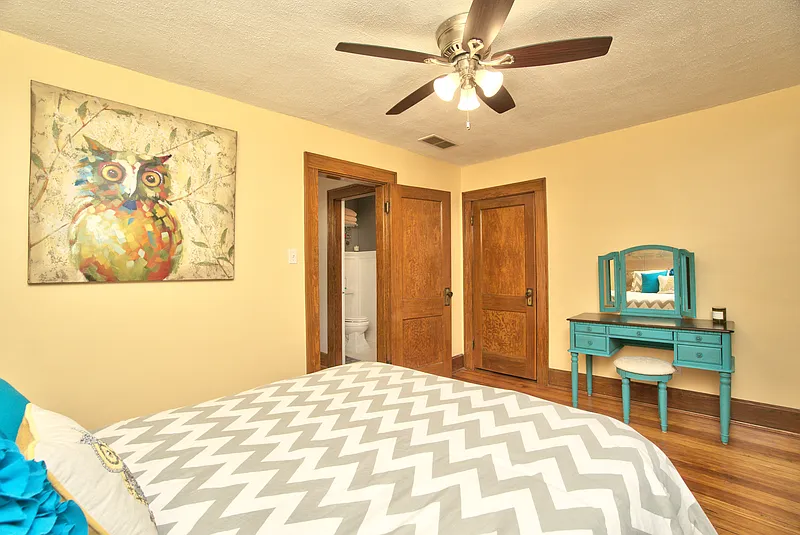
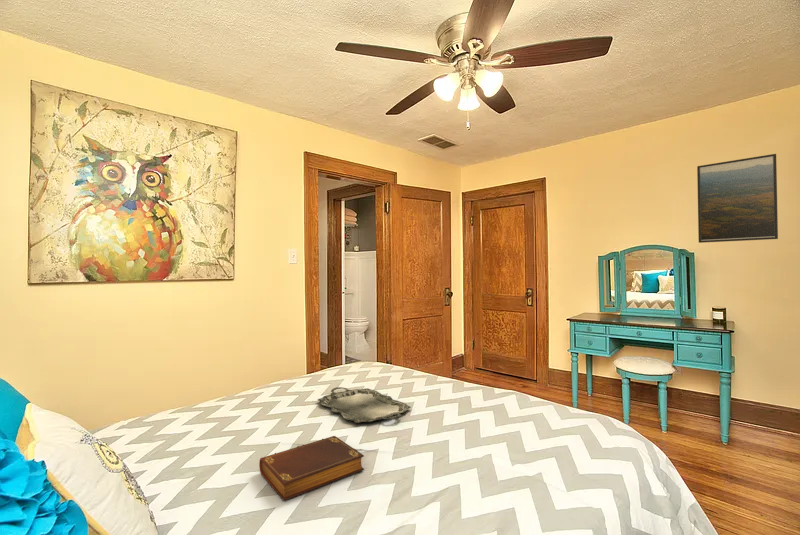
+ book (311, 463)
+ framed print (735, 200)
+ serving tray (362, 403)
